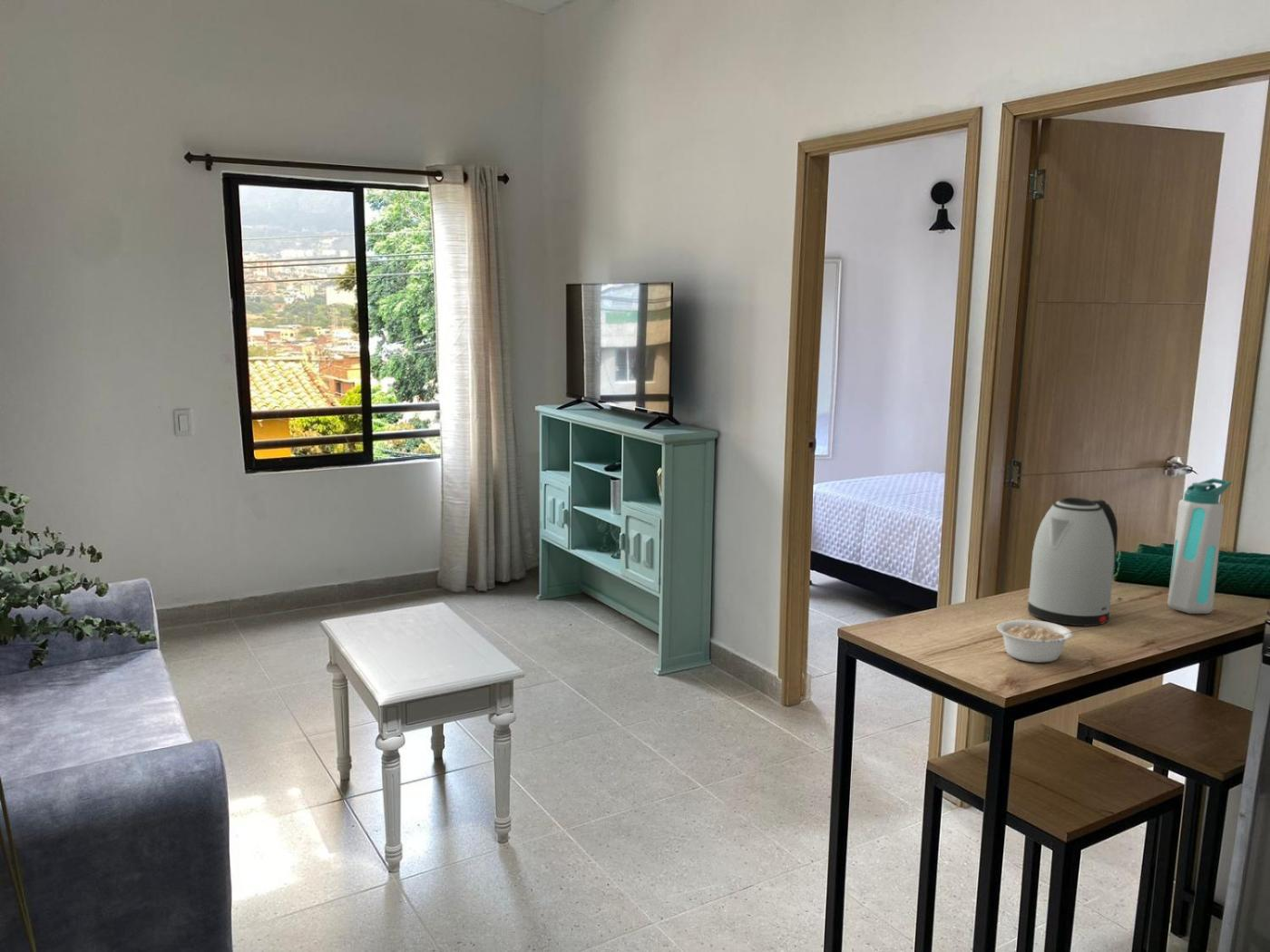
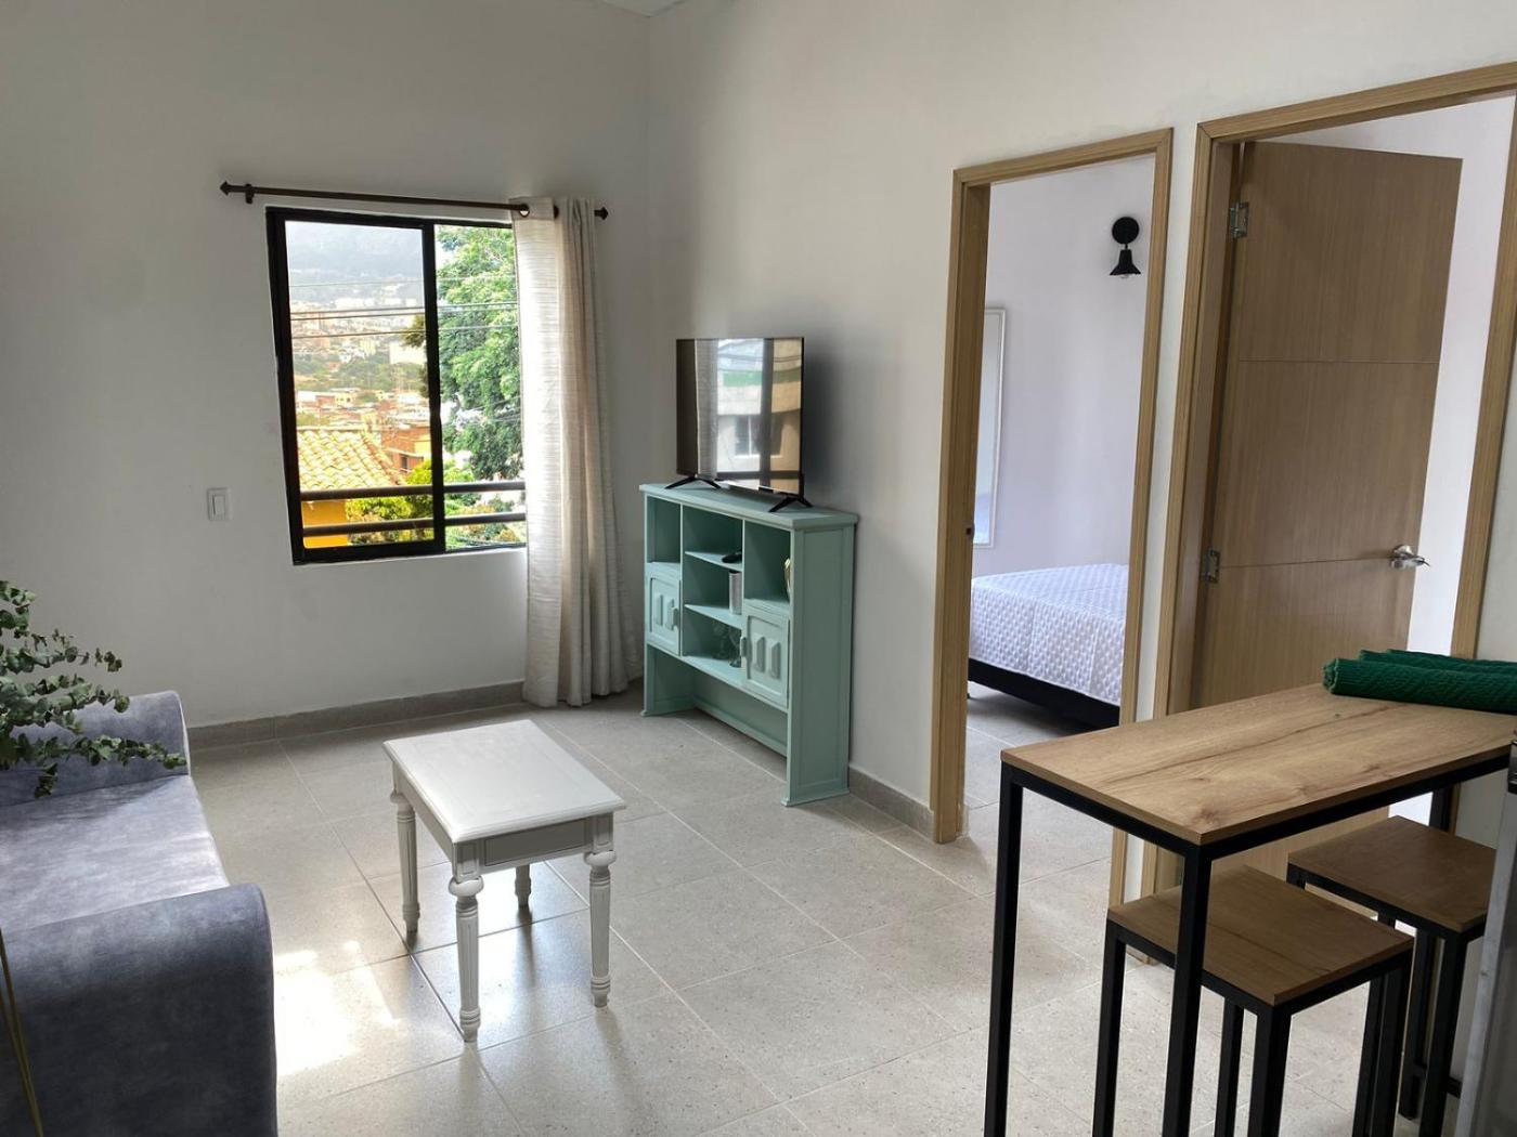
- water bottle (1198, 545)
- kettle (1081, 555)
- legume (1036, 639)
